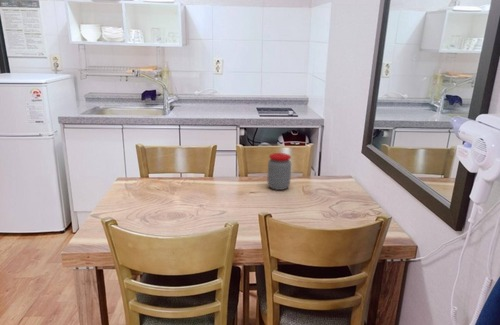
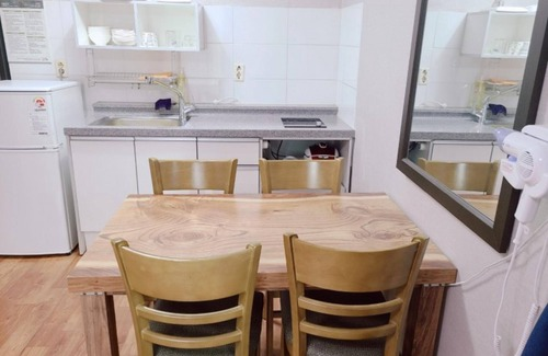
- jar (279, 171)
